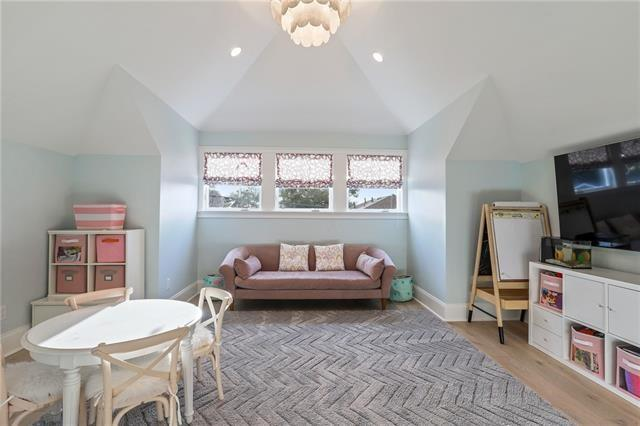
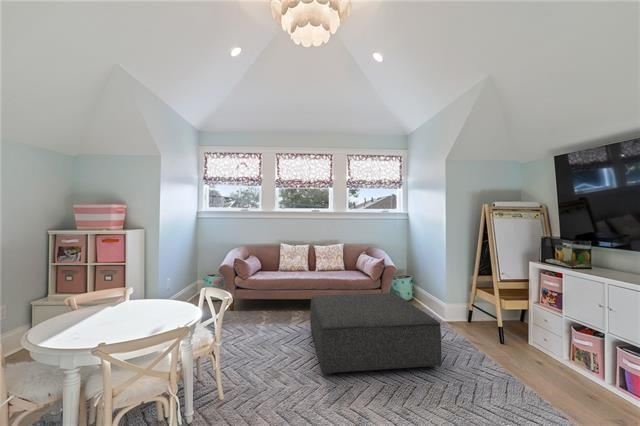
+ ottoman (366, 326)
